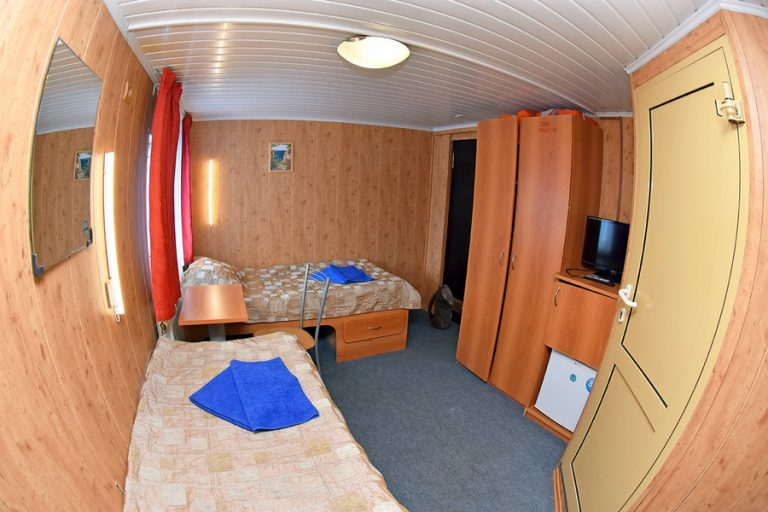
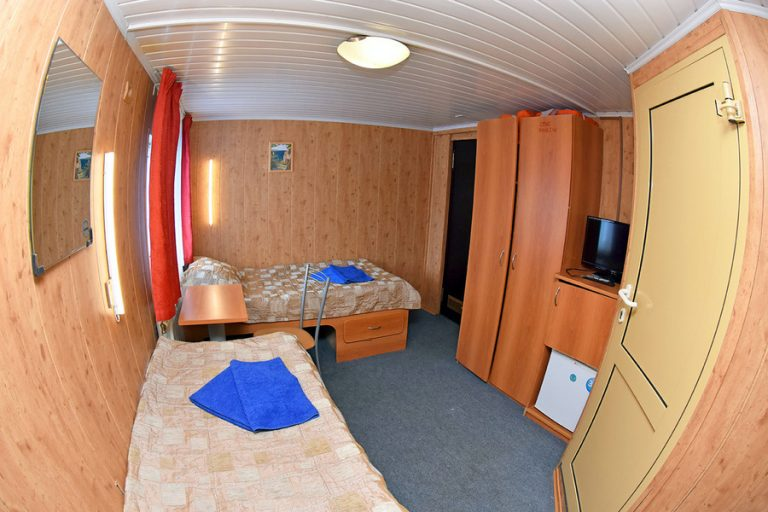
- backpack (441, 304)
